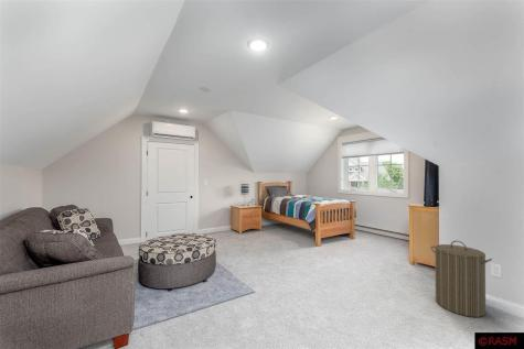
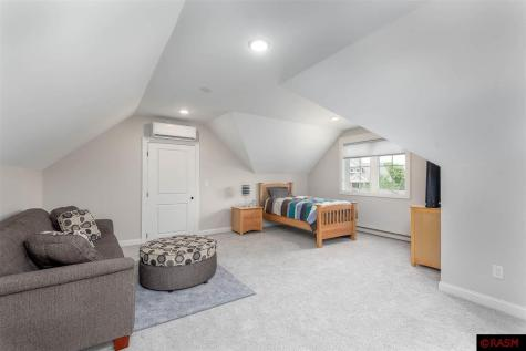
- laundry hamper (459, 273)
